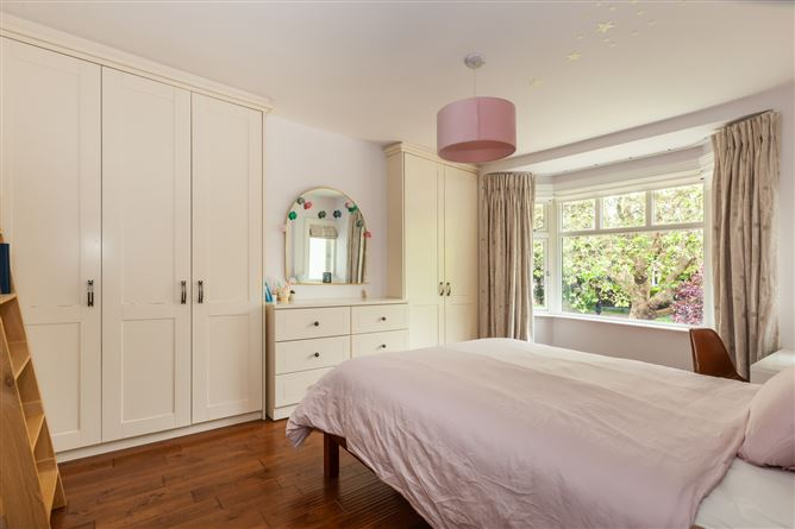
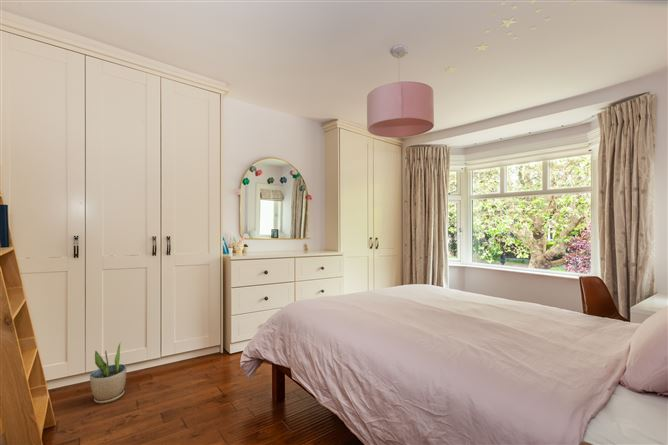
+ potted plant (108, 369)
